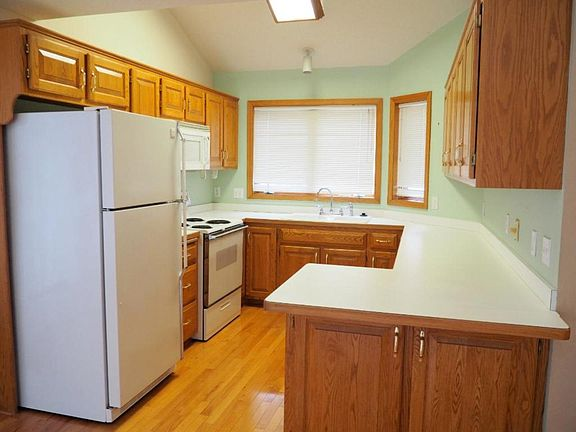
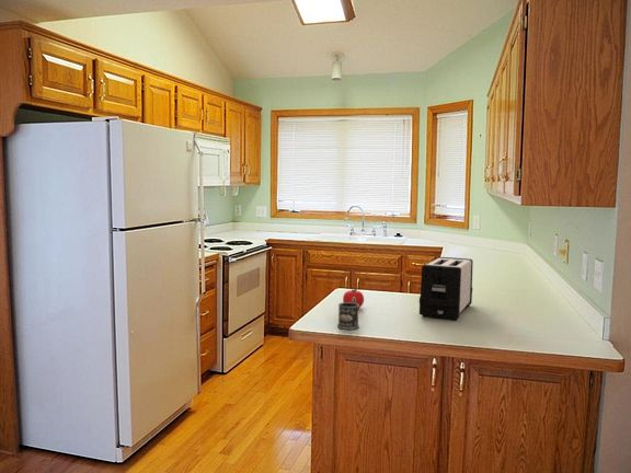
+ mug (349, 312)
+ toaster (447, 286)
+ apple (353, 296)
